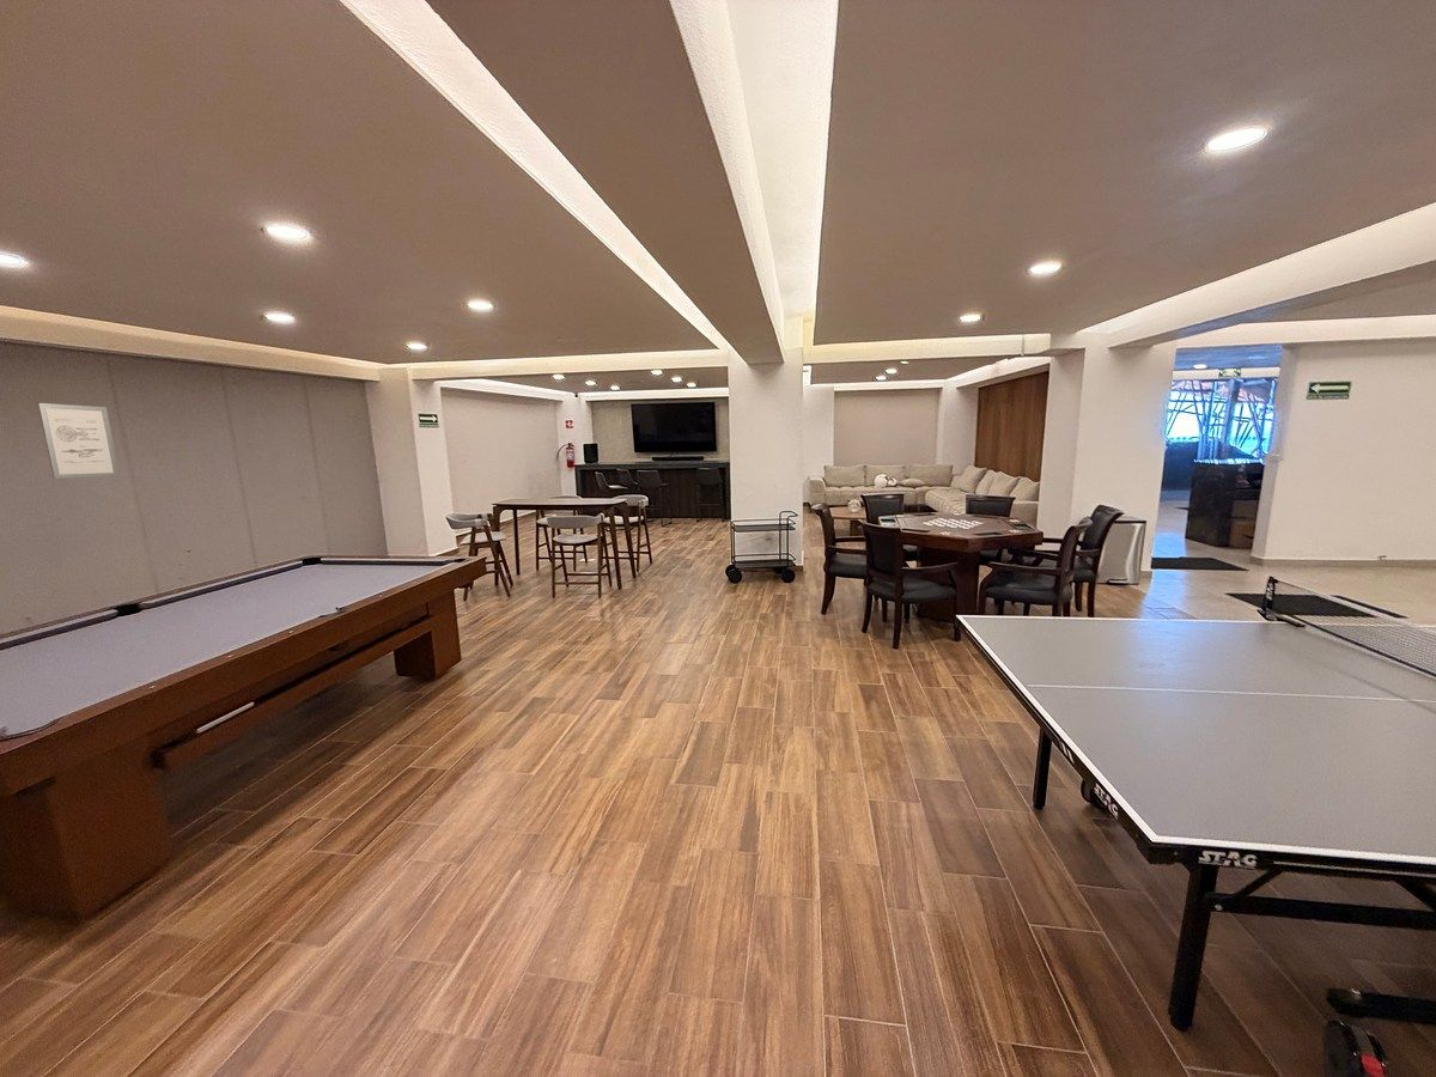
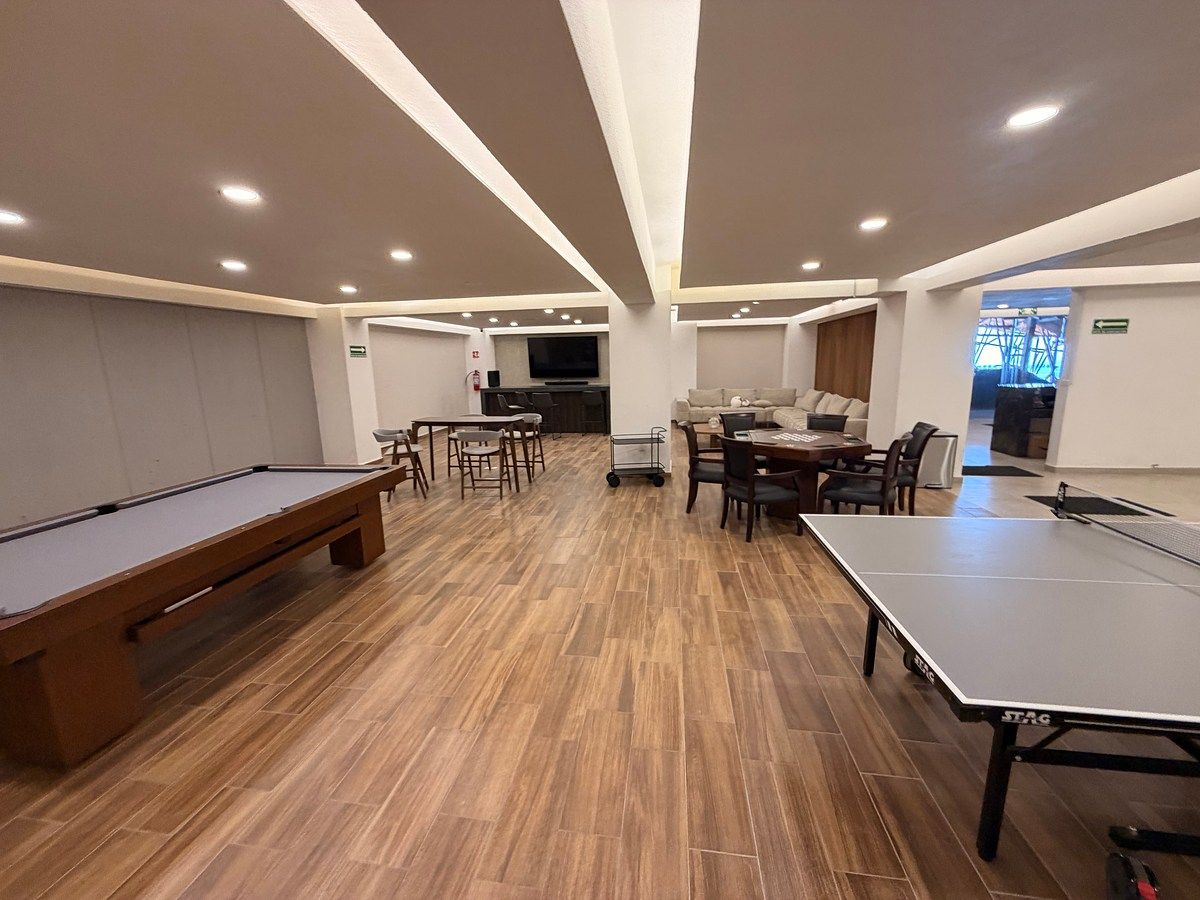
- wall art (80, 442)
